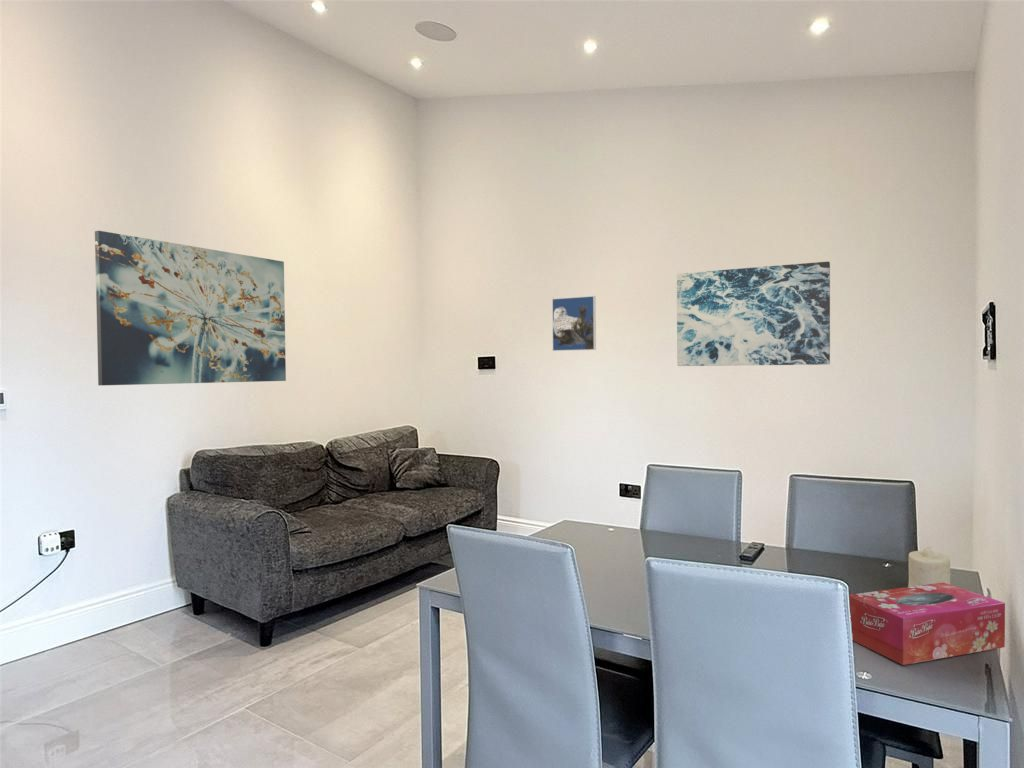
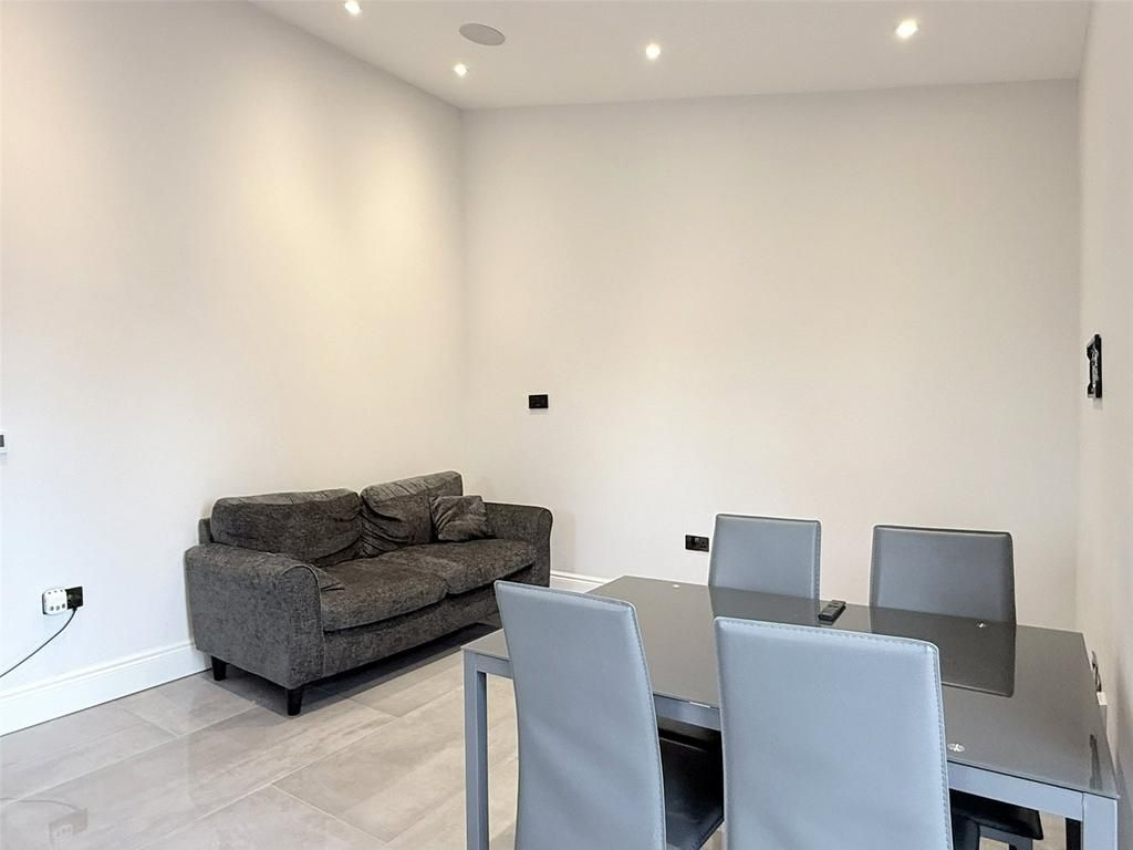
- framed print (573, 324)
- wall art (749, 316)
- tissue box (924, 620)
- wall art (202, 315)
- candle (929, 575)
